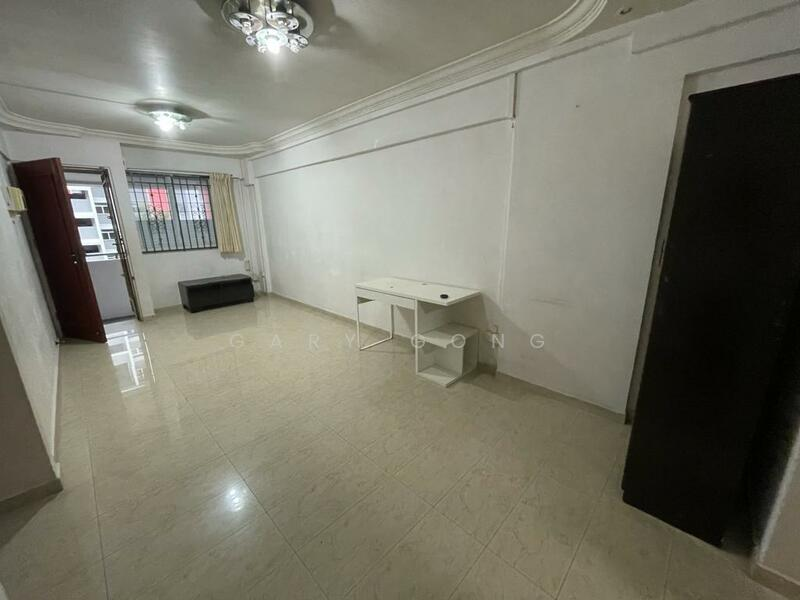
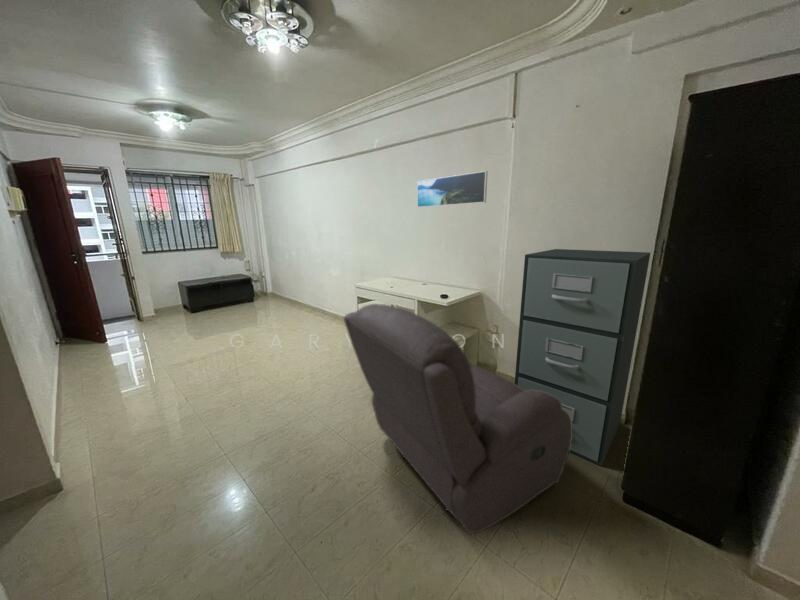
+ filing cabinet (575, 345)
+ chair (451, 390)
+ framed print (448, 191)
